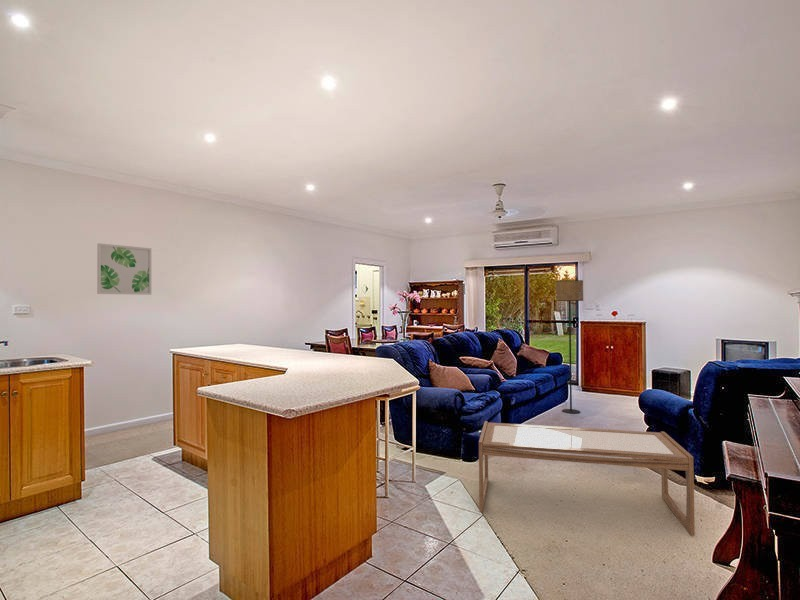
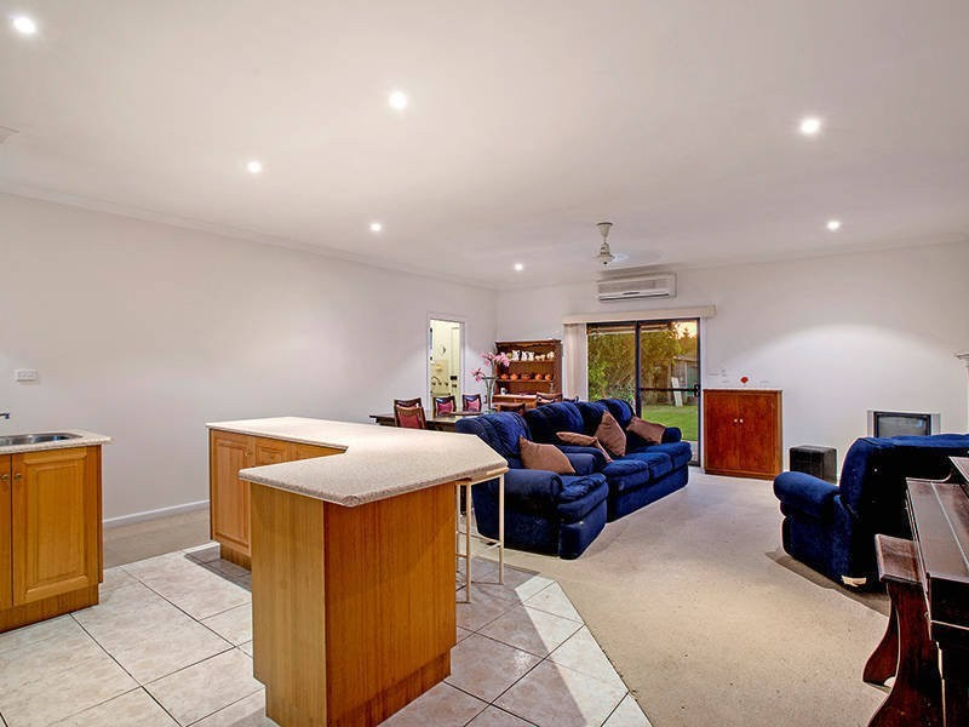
- wall art (125, 270)
- coffee table (575, 461)
- floor lamp (570, 346)
